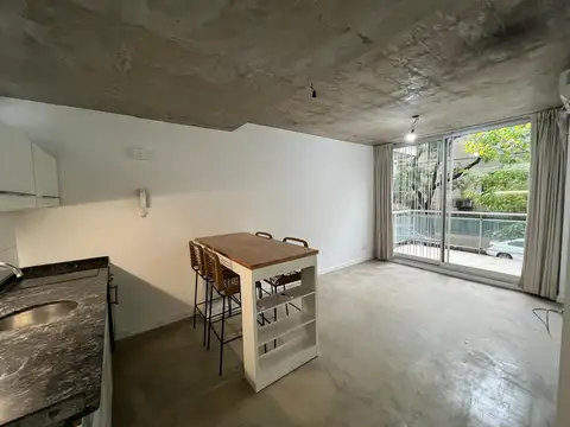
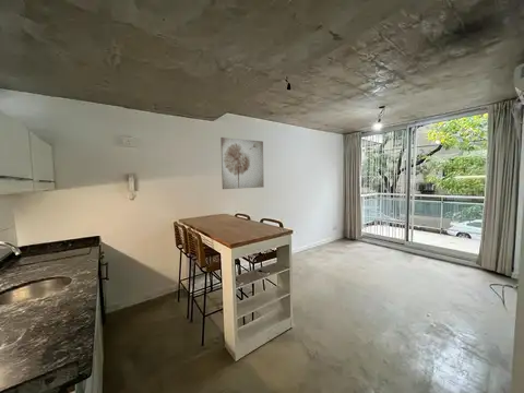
+ wall art (243, 164)
